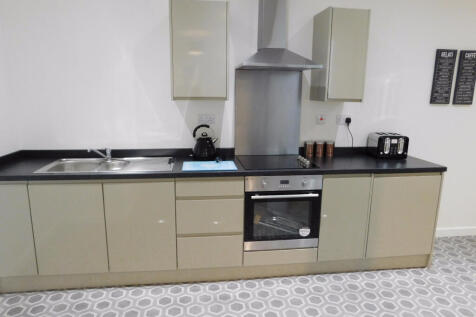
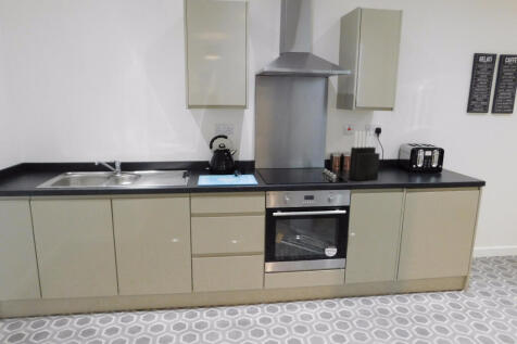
+ knife block (366, 155)
